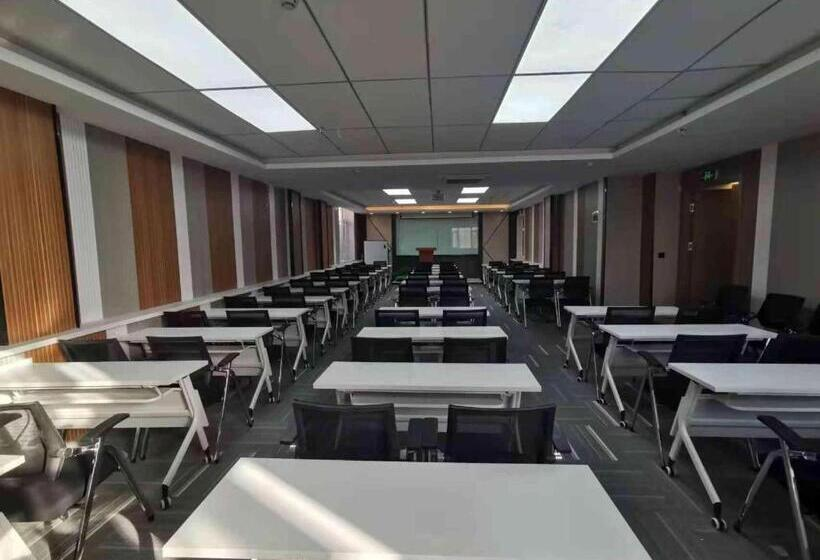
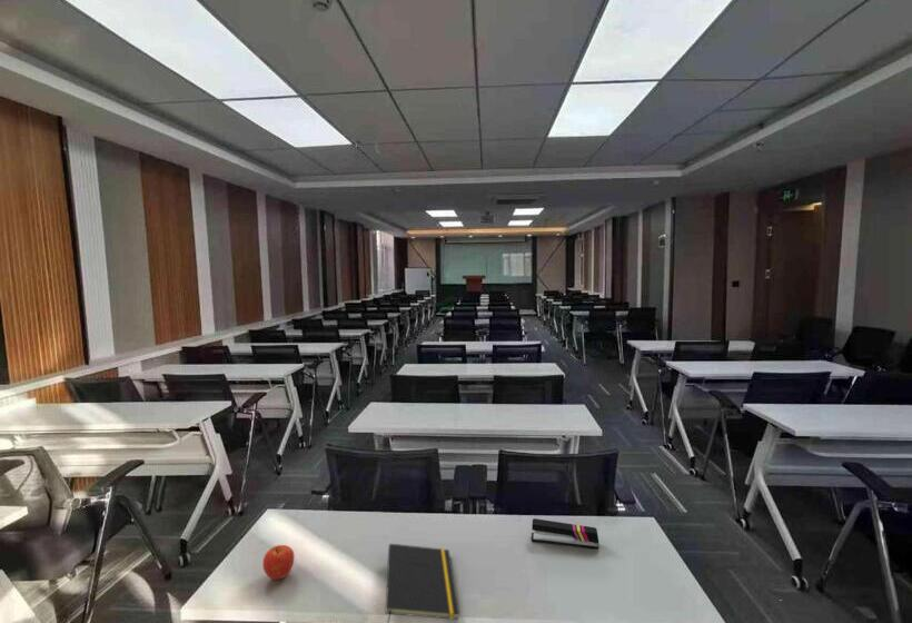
+ stapler (564, 533)
+ fruit (278, 561)
+ notepad (420, 577)
